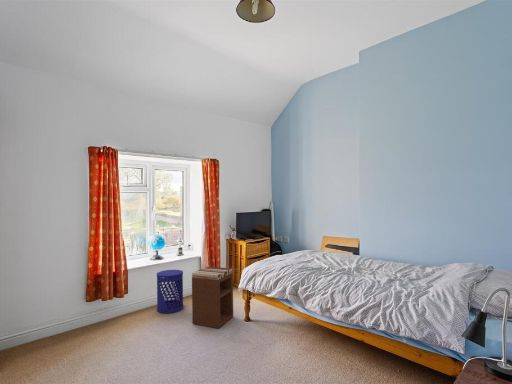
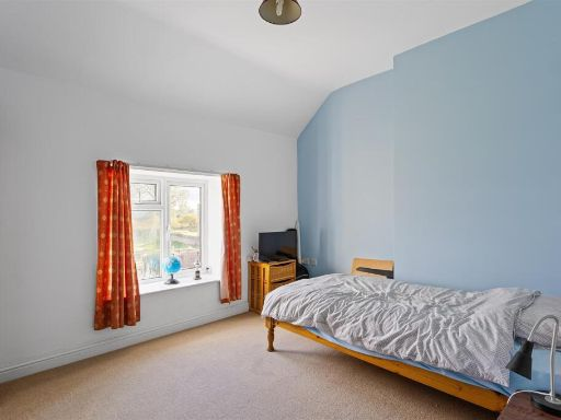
- nightstand (213, 295)
- waste bin (170, 290)
